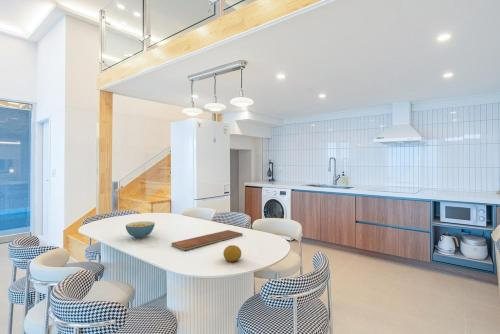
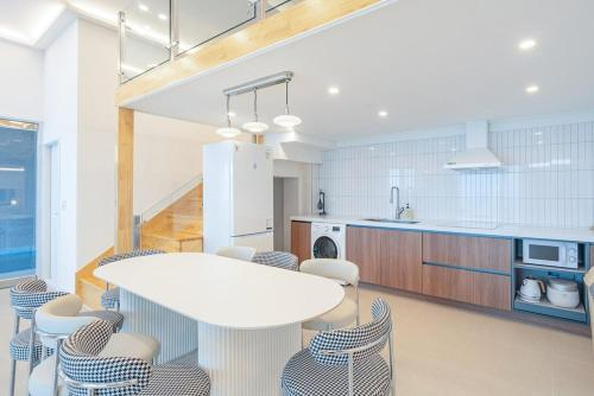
- fruit (232, 253)
- cereal bowl (140, 230)
- chopping board (209, 238)
